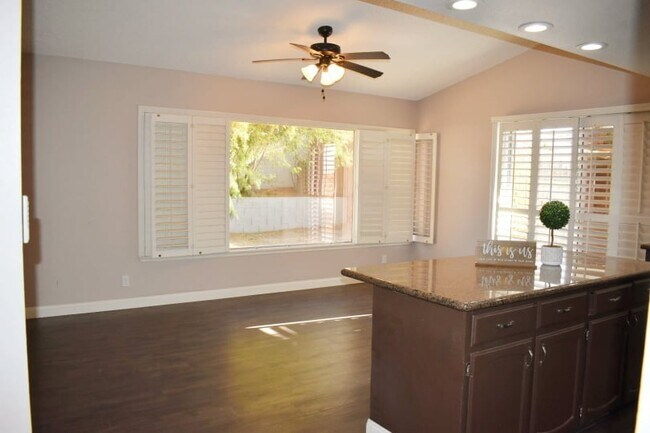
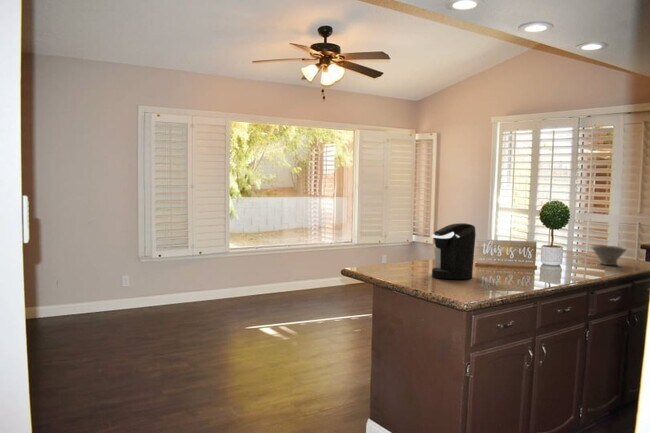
+ coffee maker (451, 249)
+ bowl (607, 255)
